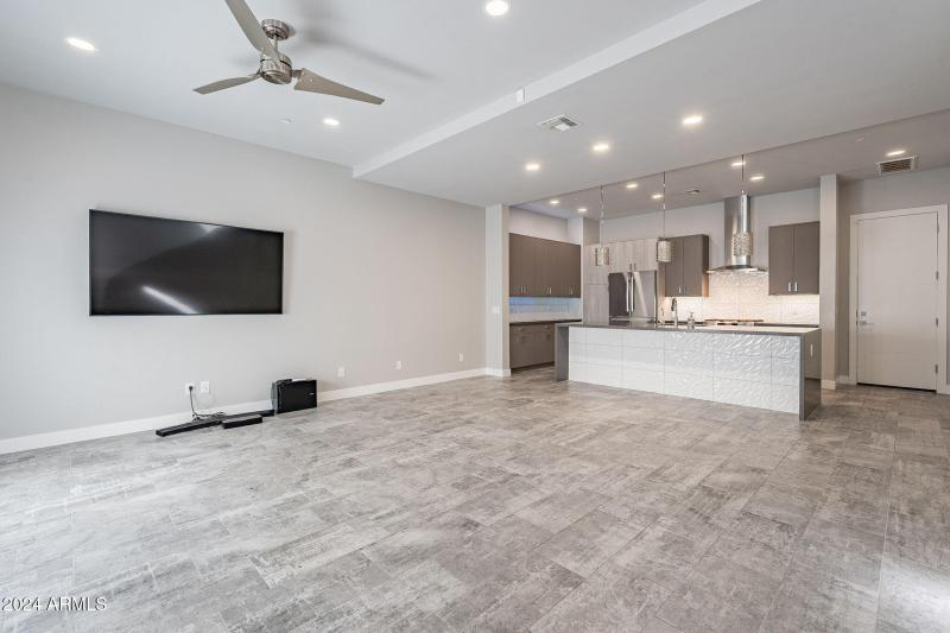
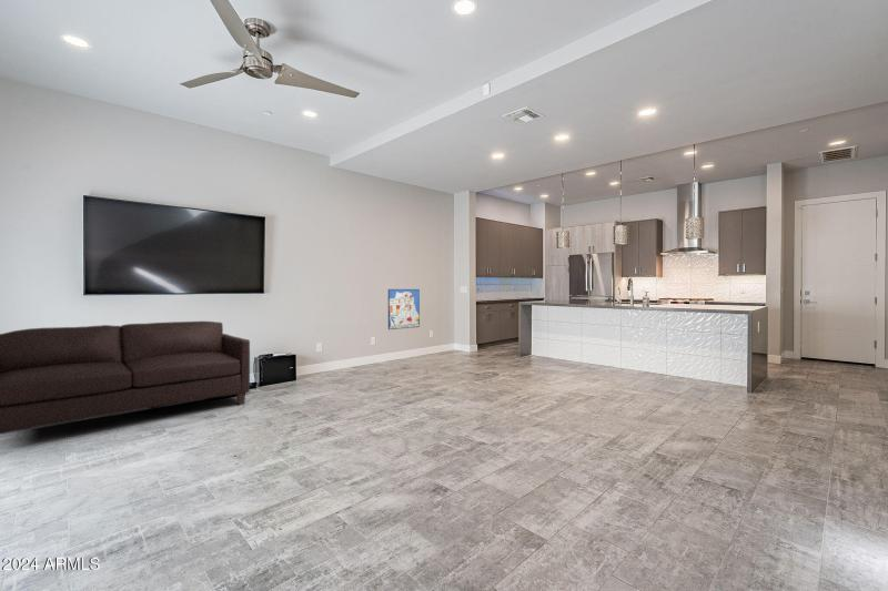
+ sofa (128, 370)
+ wall art (404, 308)
